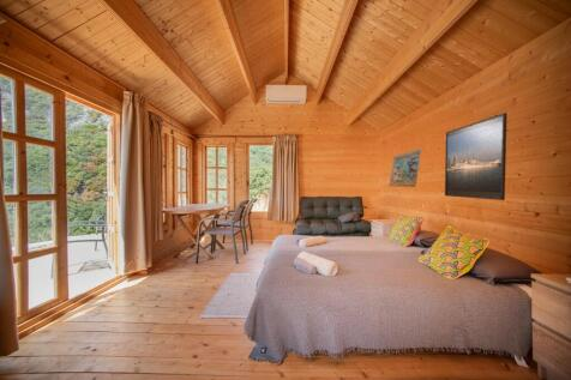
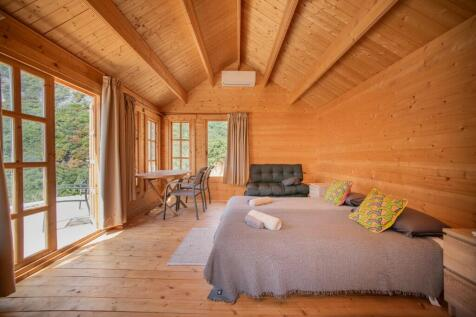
- decorative wall panel (403, 169)
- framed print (470, 161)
